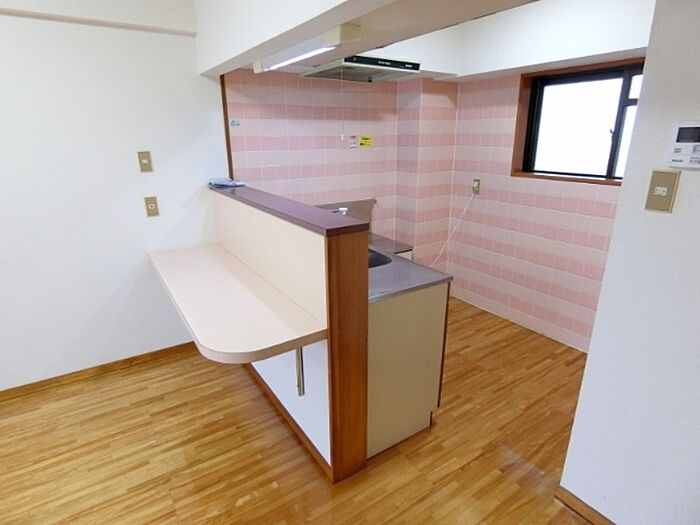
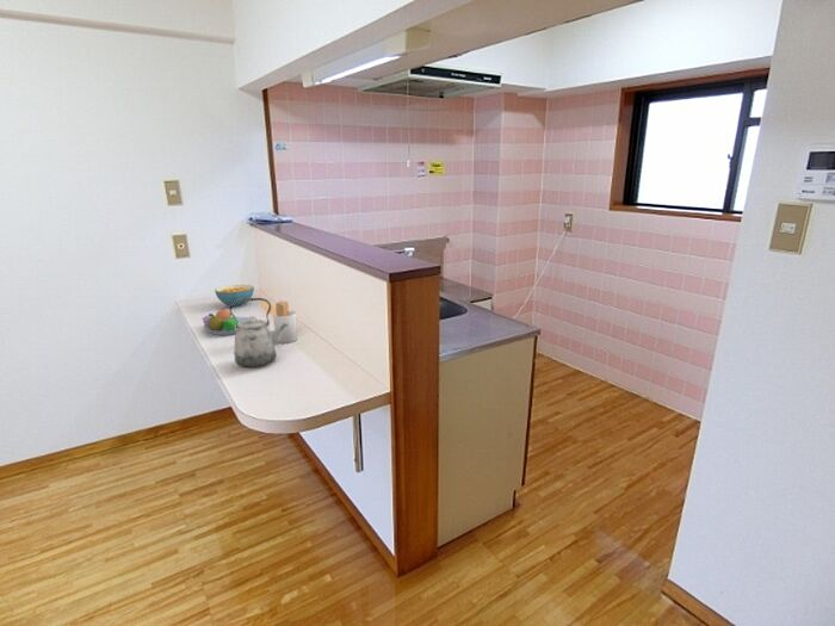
+ kettle (260, 330)
+ utensil holder (278, 320)
+ cereal bowl (235, 297)
+ fruit bowl (228, 320)
